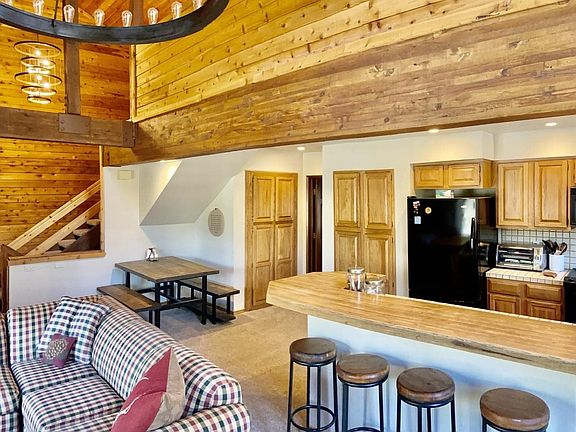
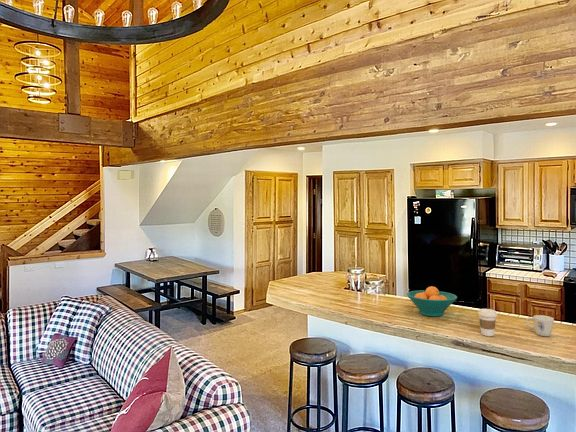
+ coffee cup (487, 322)
+ mug (539, 325)
+ fruit bowl (431, 300)
